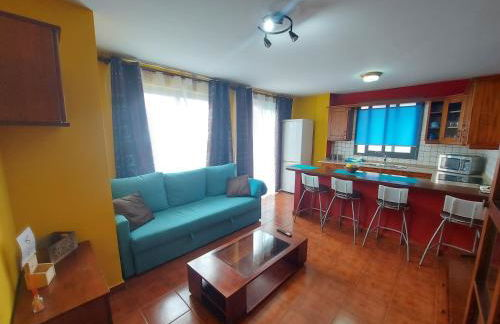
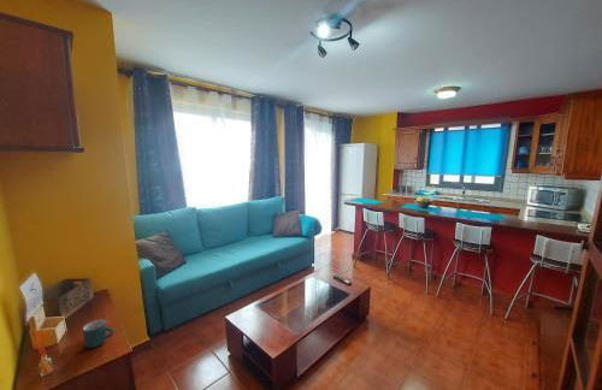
+ mug (99, 332)
